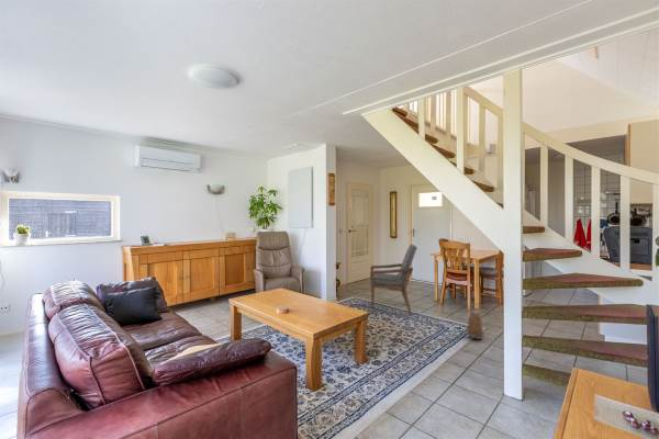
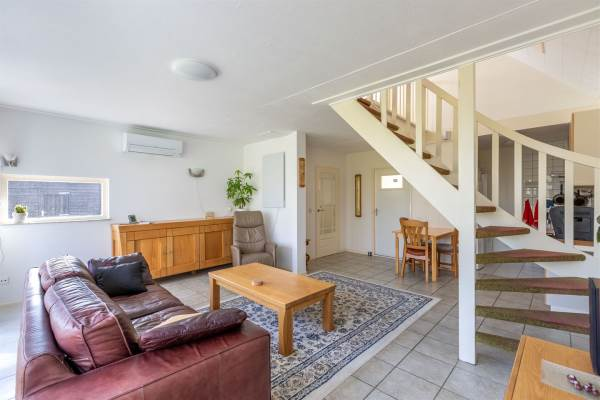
- armchair (392, 277)
- basket (474, 320)
